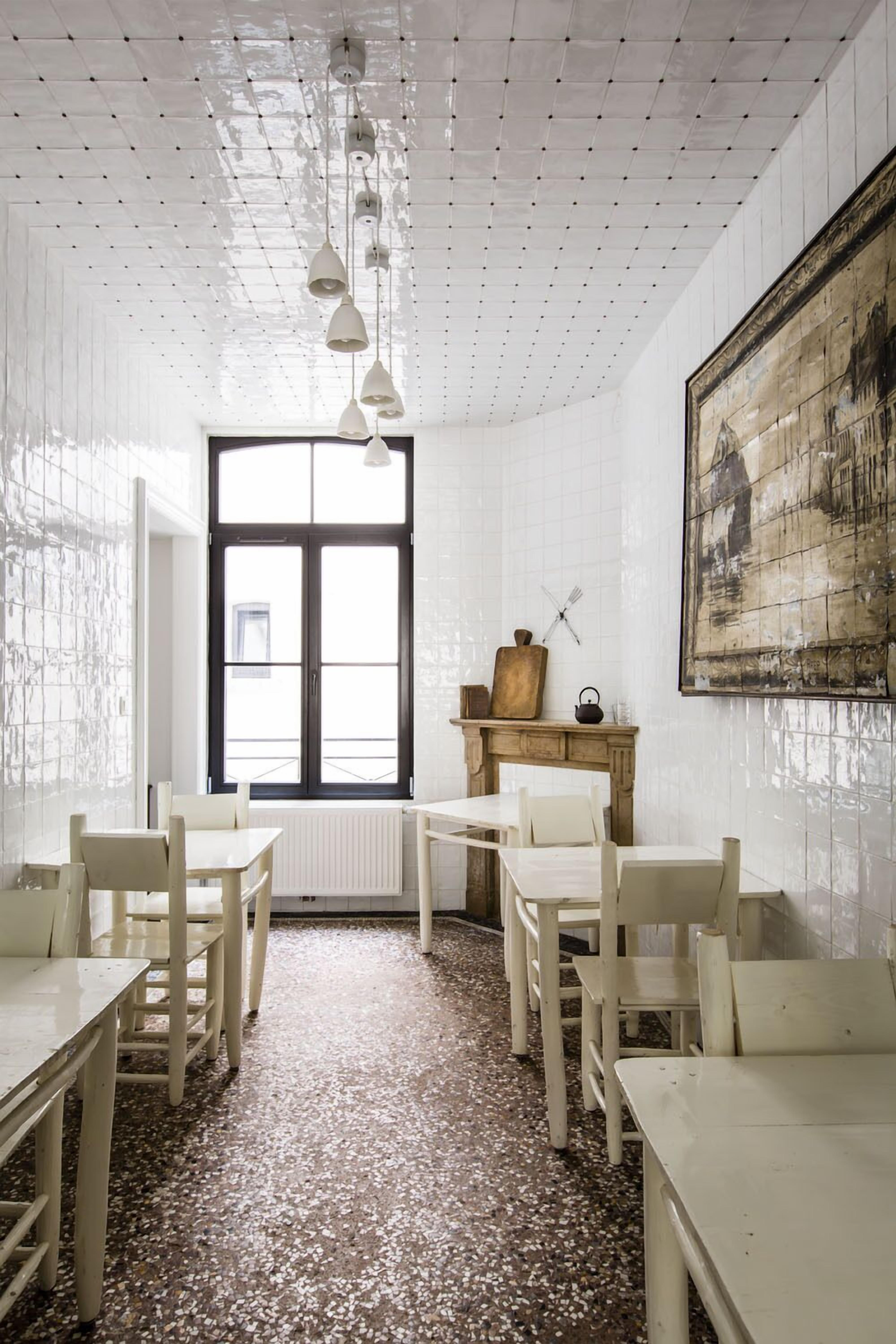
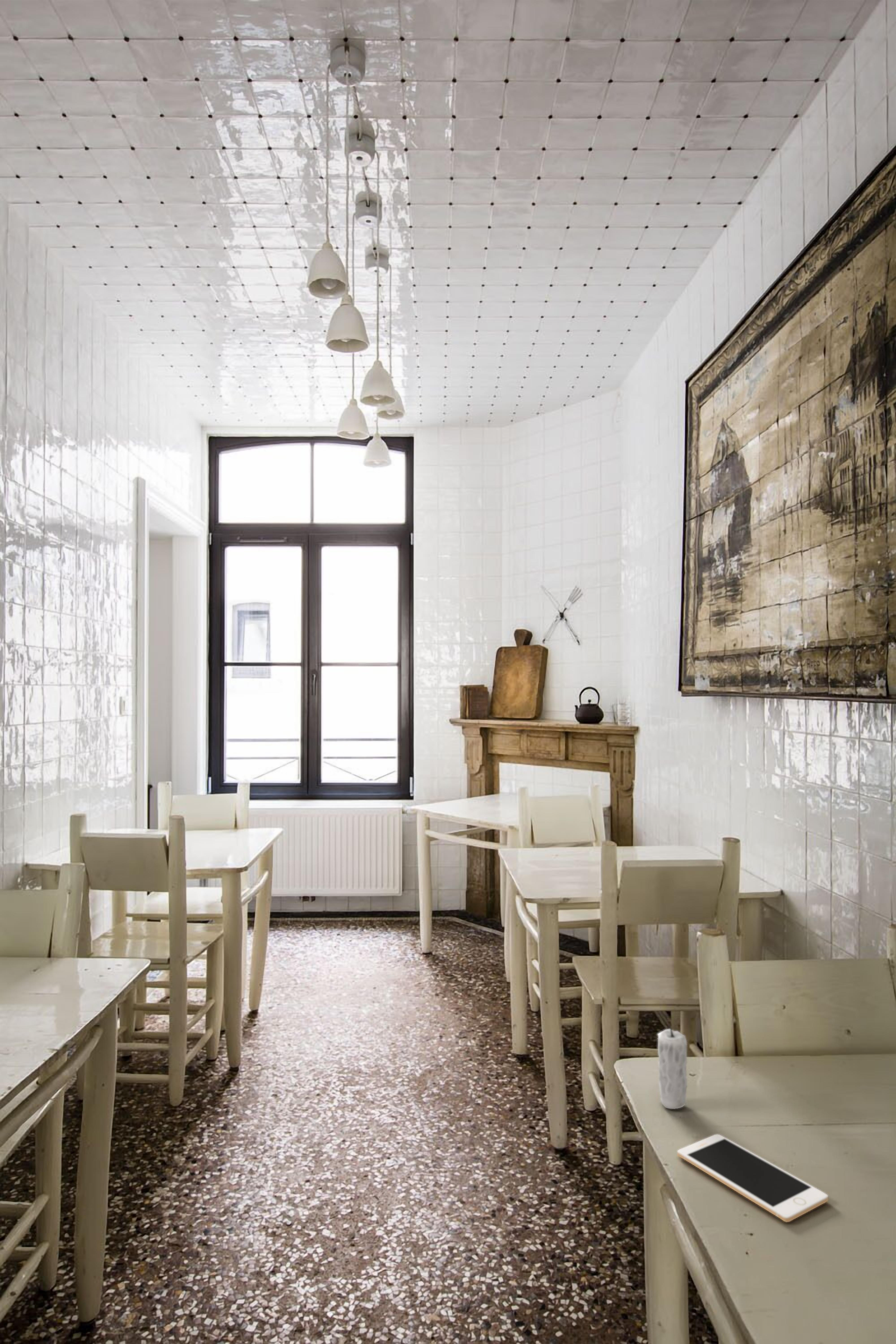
+ candle (673, 1061)
+ cell phone (749, 1174)
